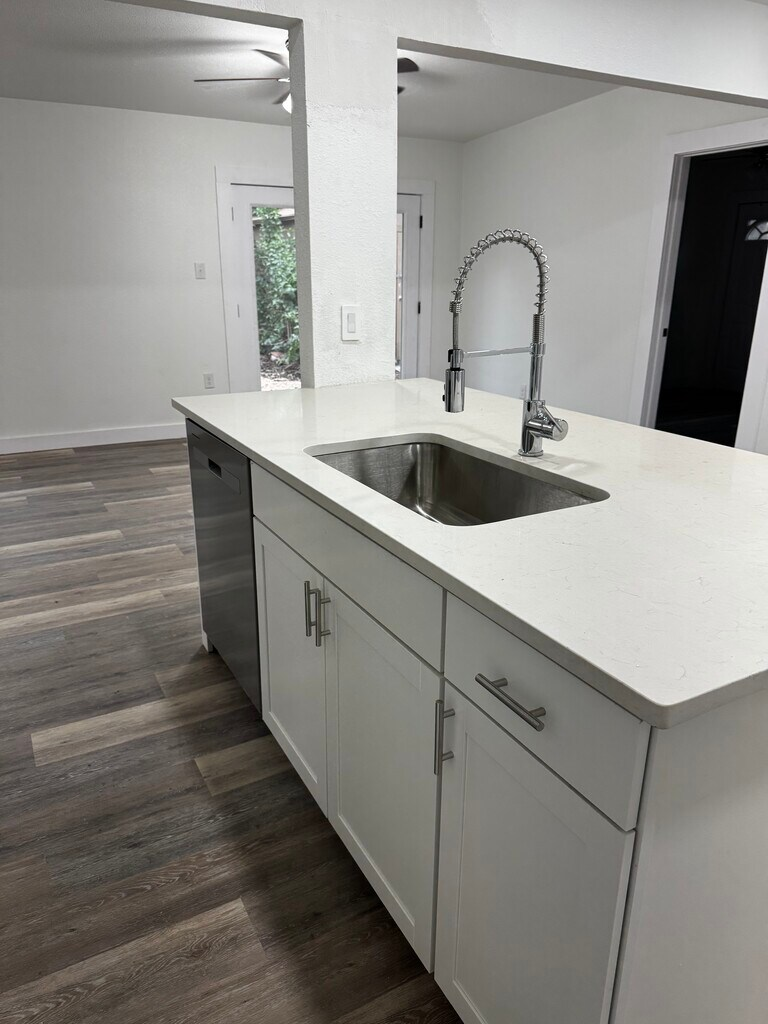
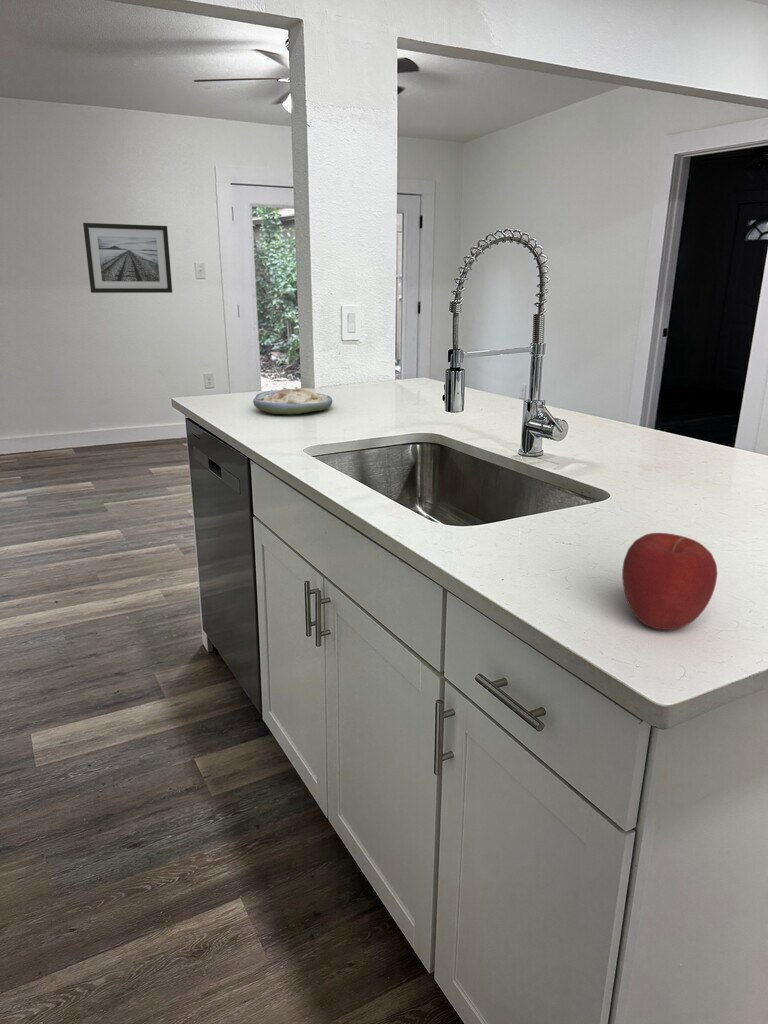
+ wall art (129, 259)
+ apple (666, 581)
+ soup (293, 399)
